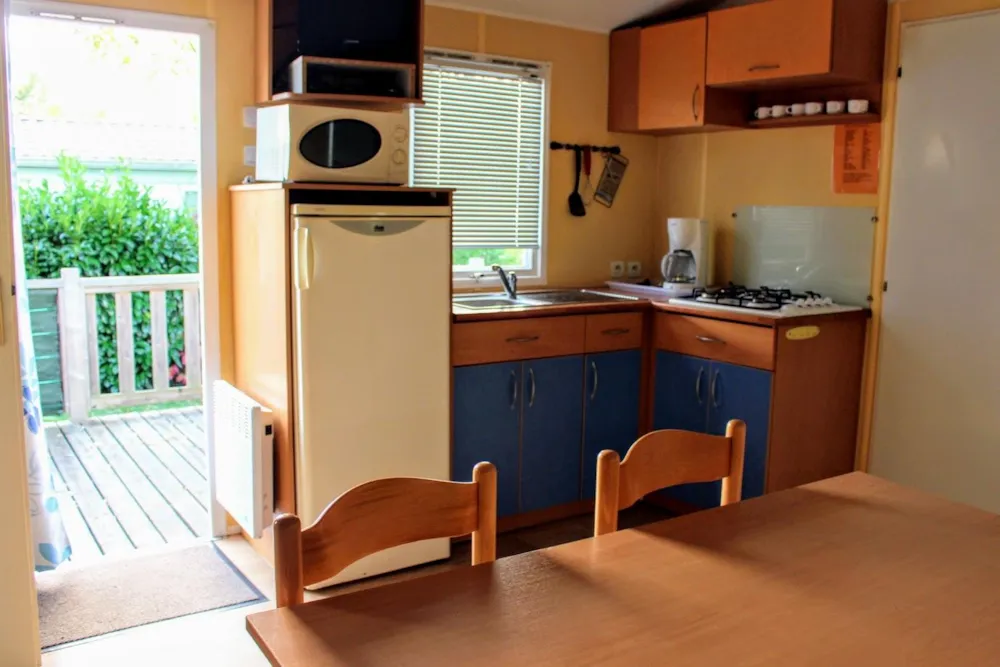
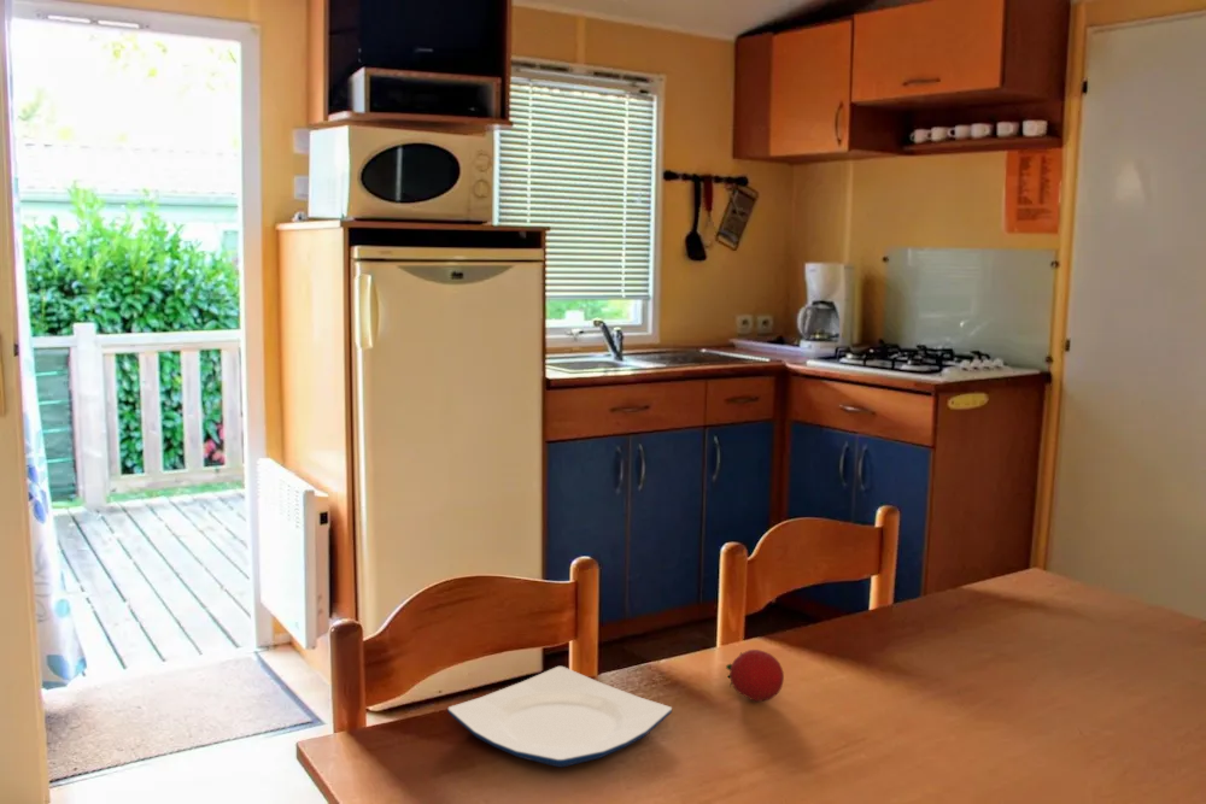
+ fruit (757, 676)
+ plate (560, 718)
